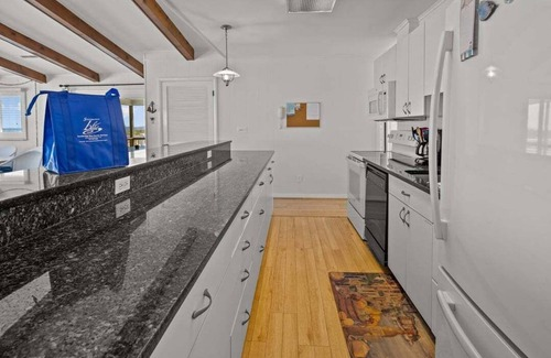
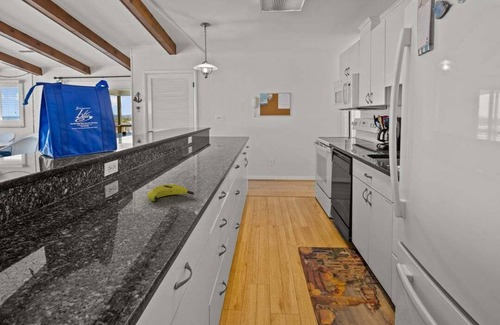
+ banana (170, 192)
